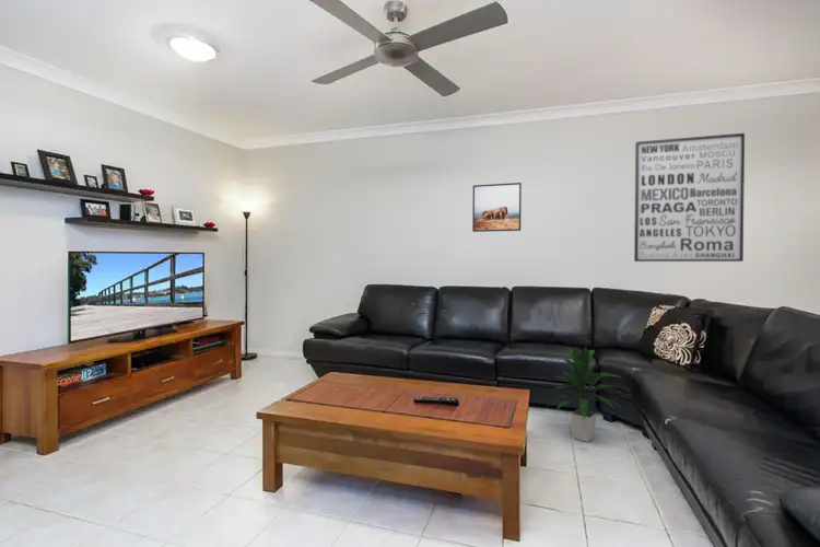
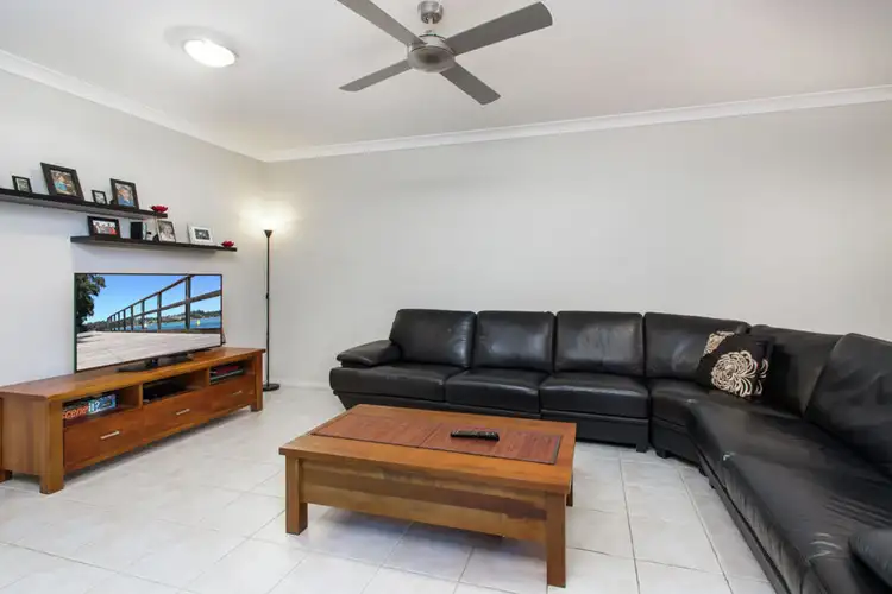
- wall art (687, 199)
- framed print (496, 207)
- indoor plant (581, 389)
